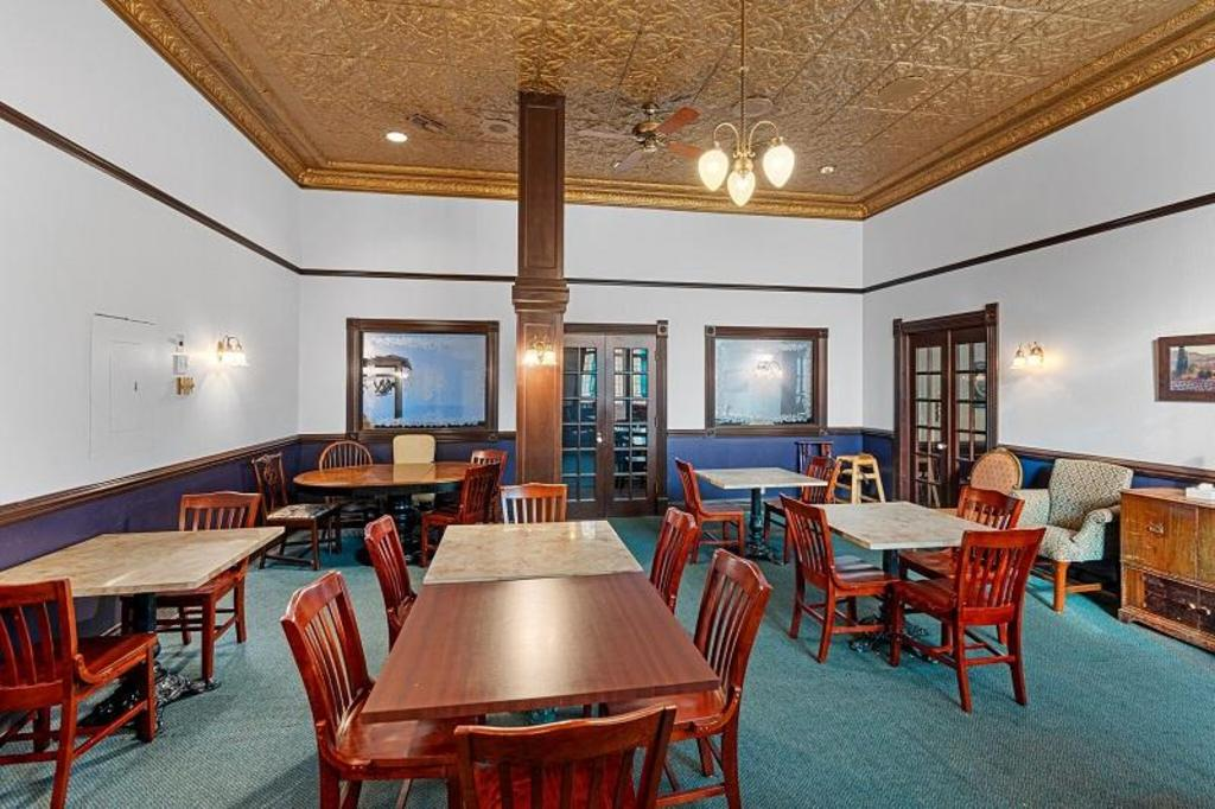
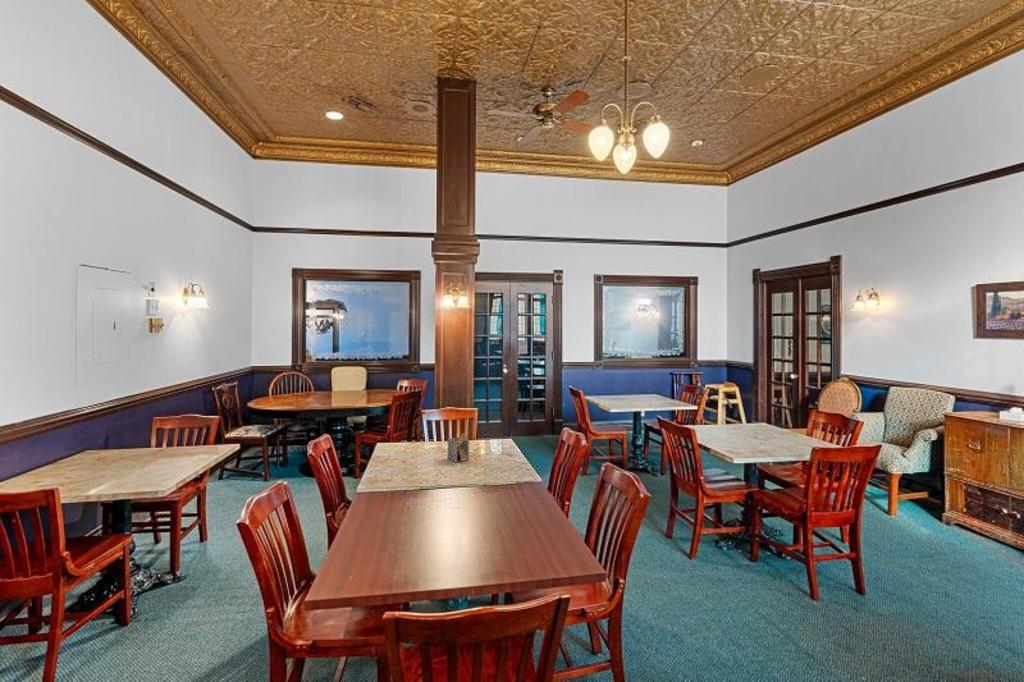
+ napkin holder (458, 445)
